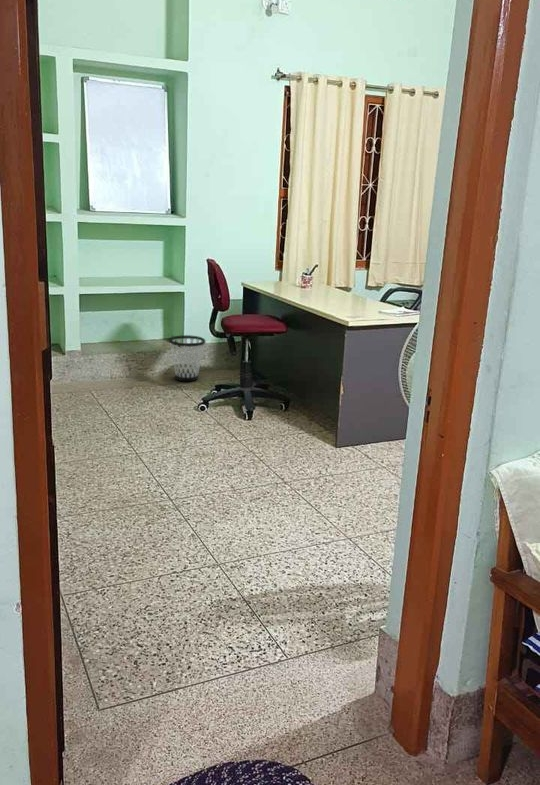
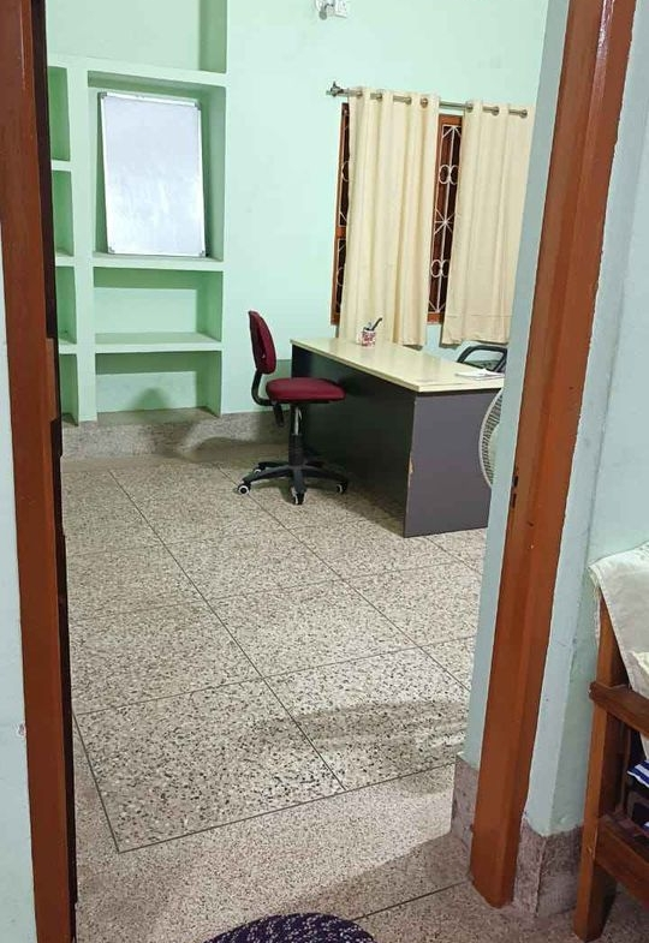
- wastebasket (186, 359)
